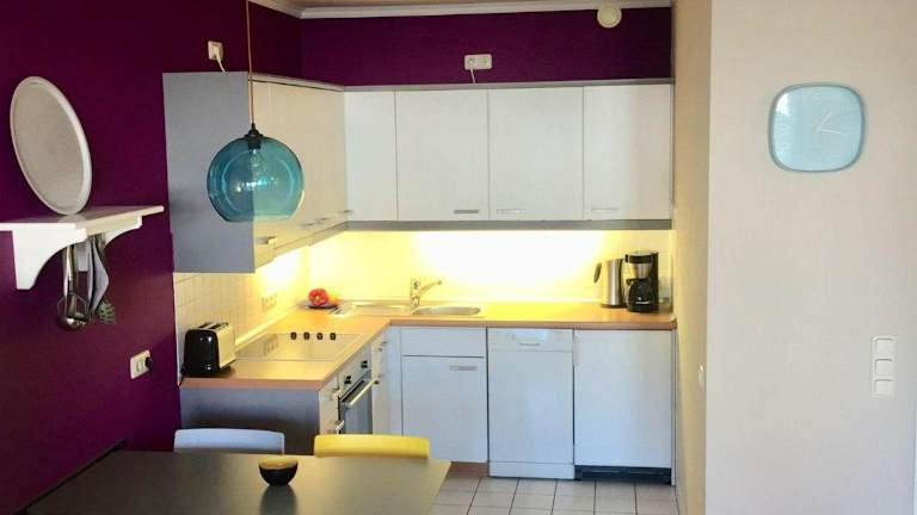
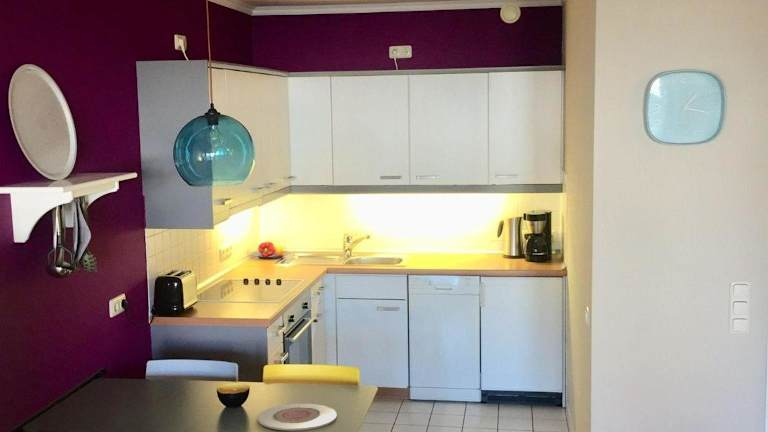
+ plate (297, 415)
